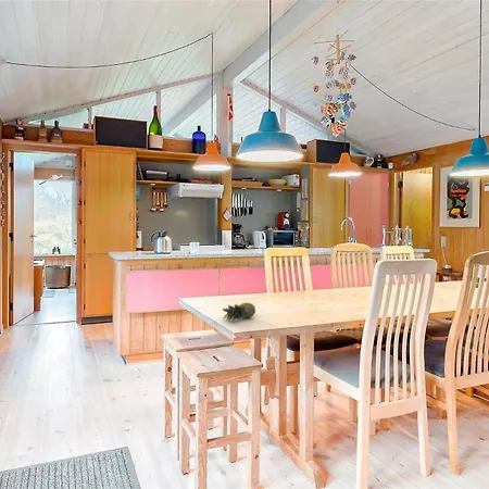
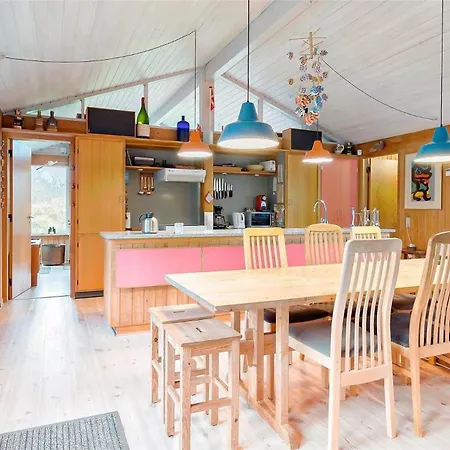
- fruit (238, 311)
